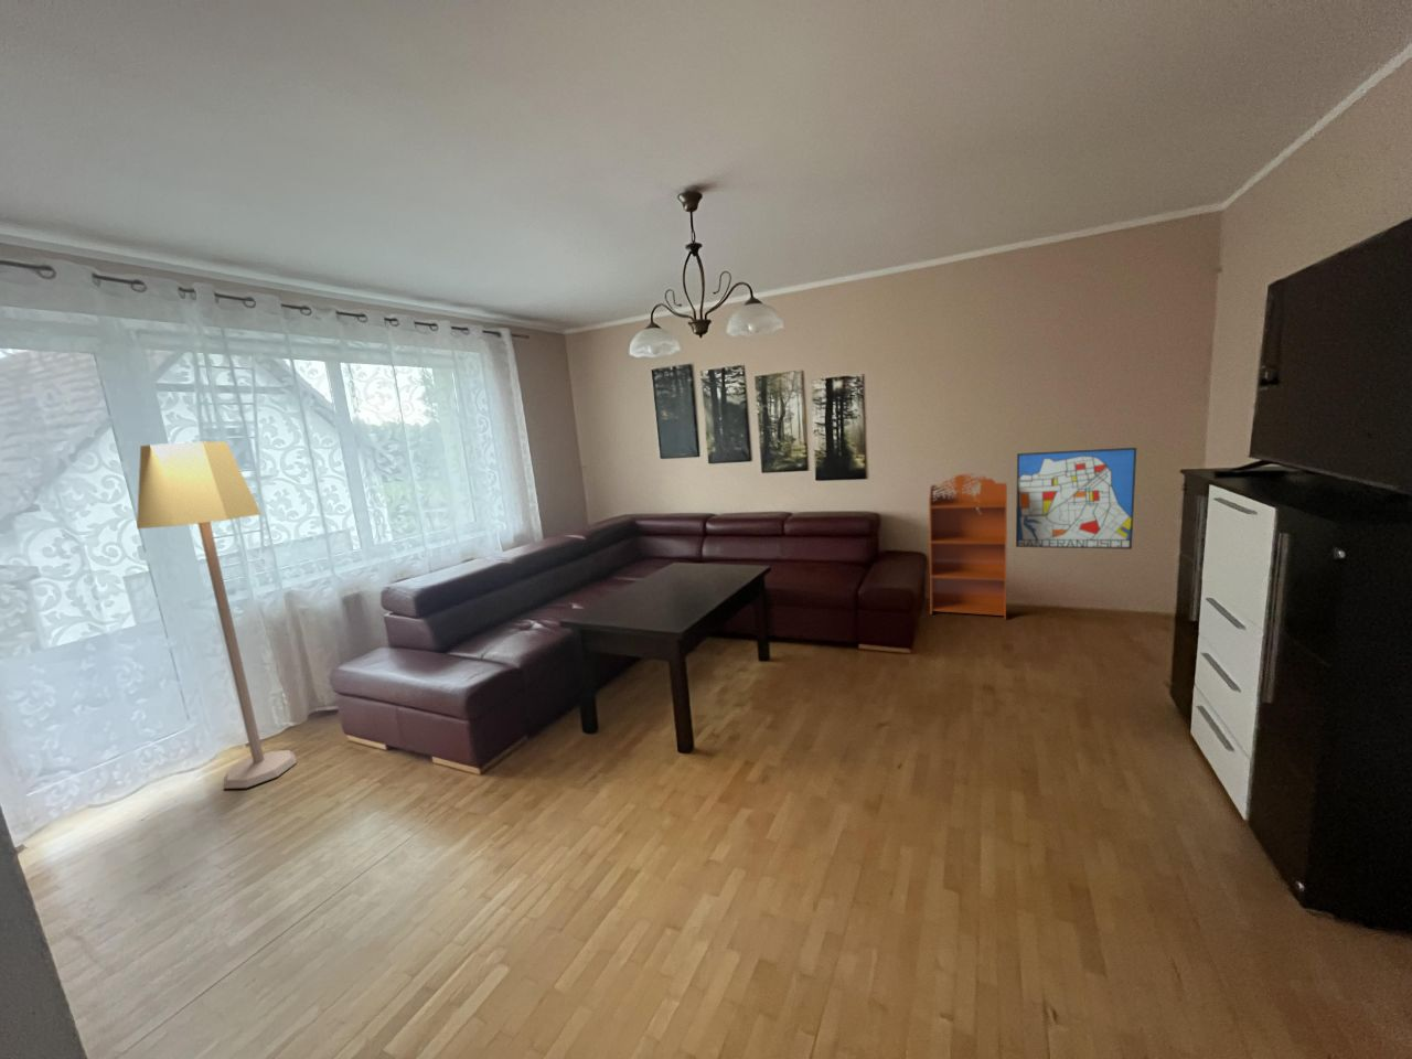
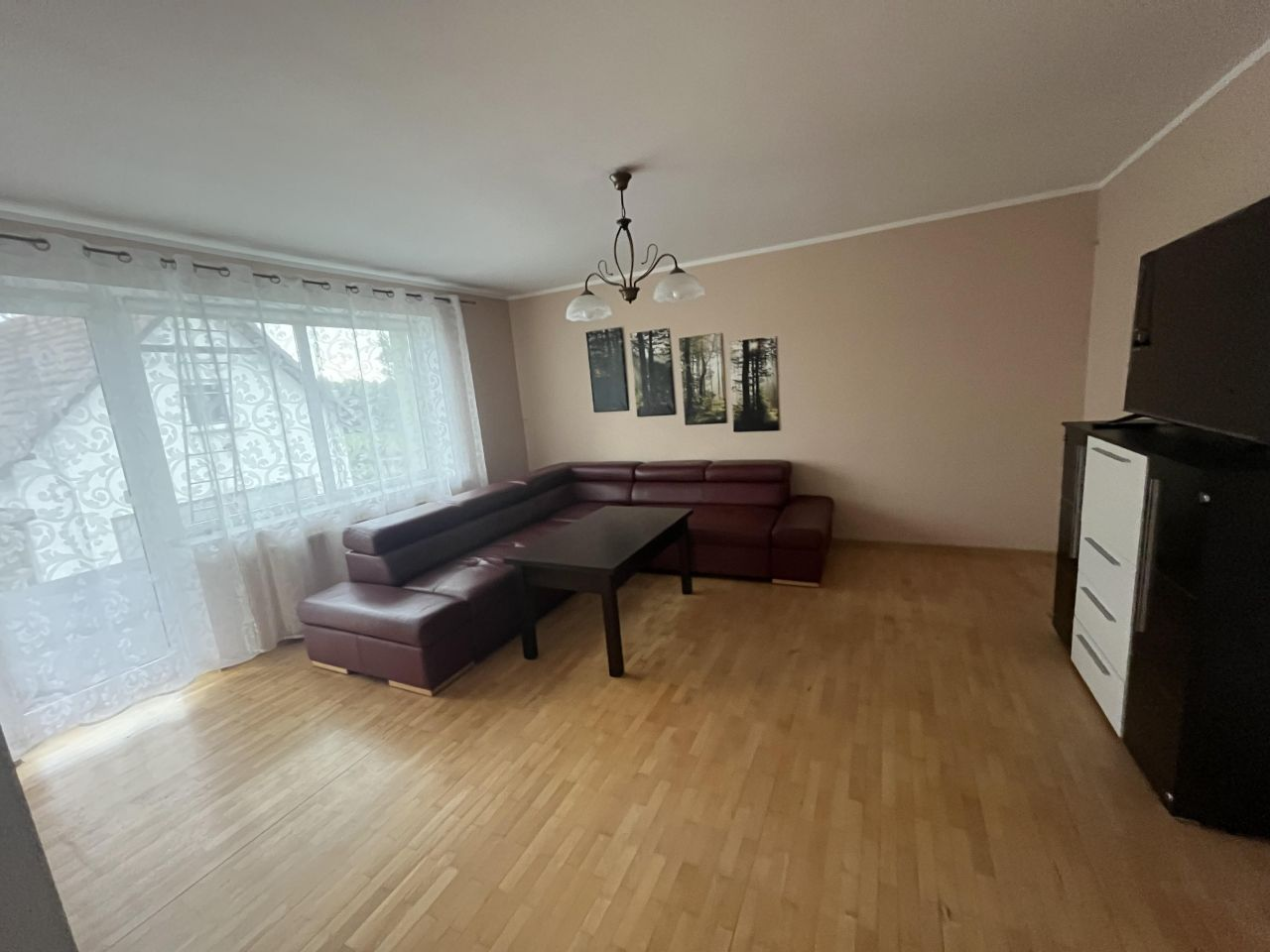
- wall art (1072, 499)
- bookcase (967, 544)
- lamp (225, 615)
